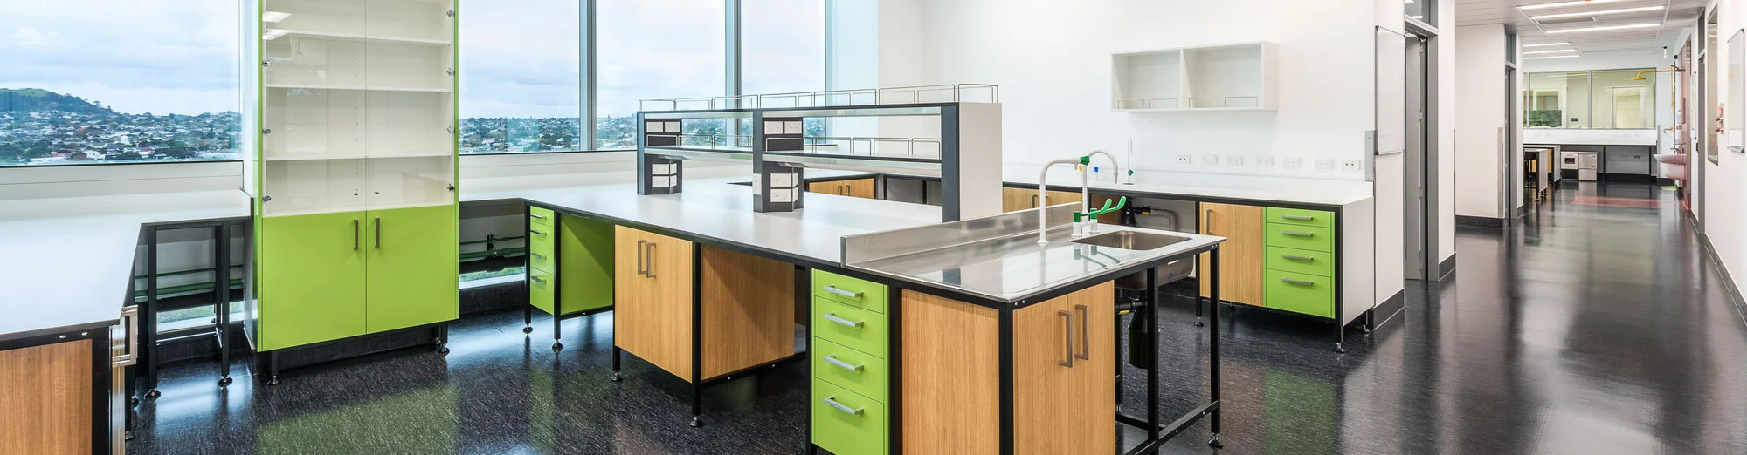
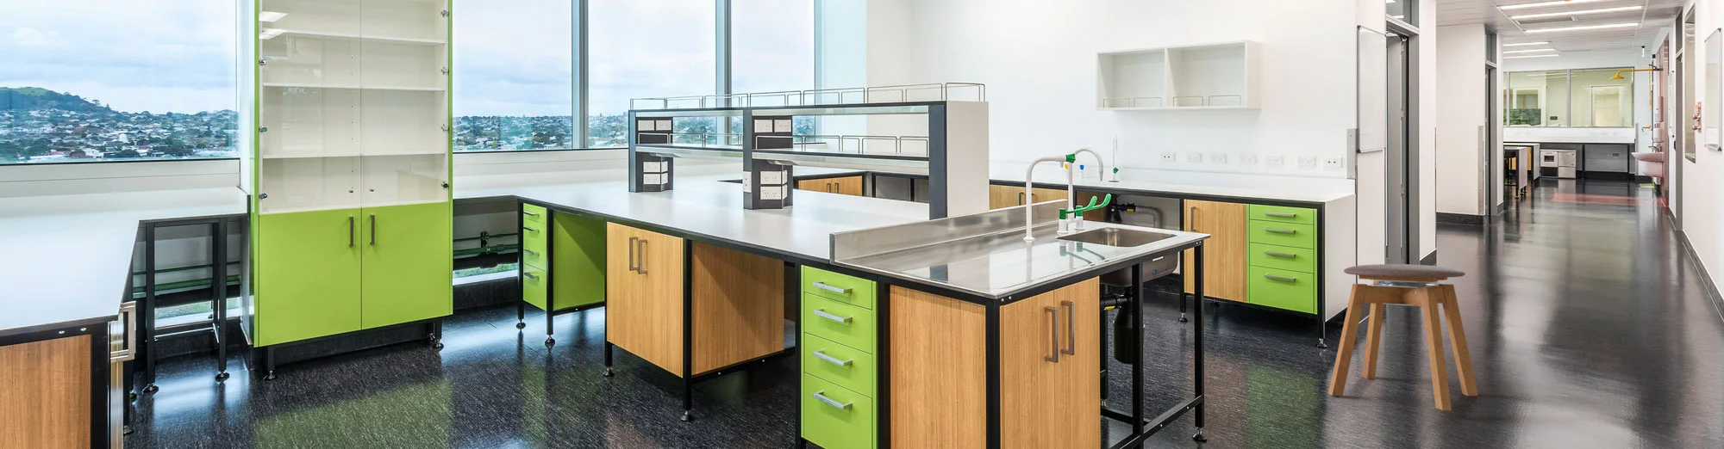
+ stool (1381, 324)
